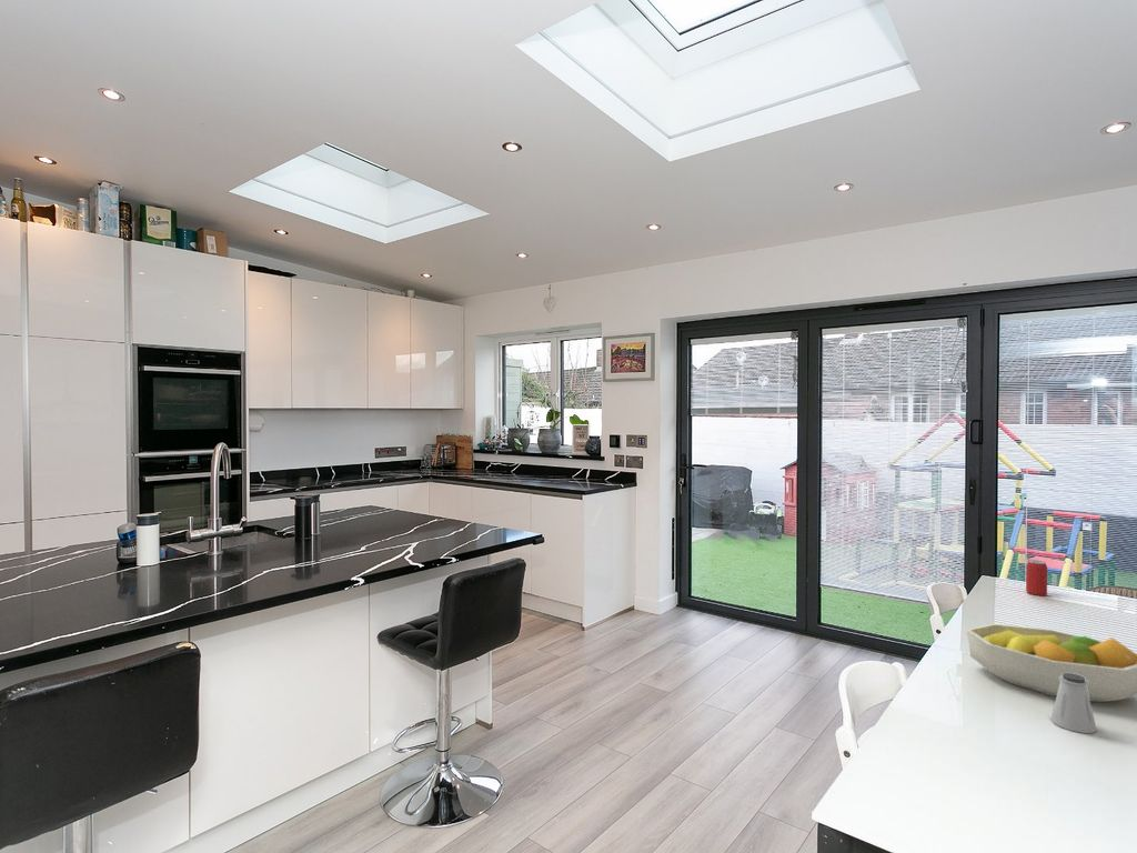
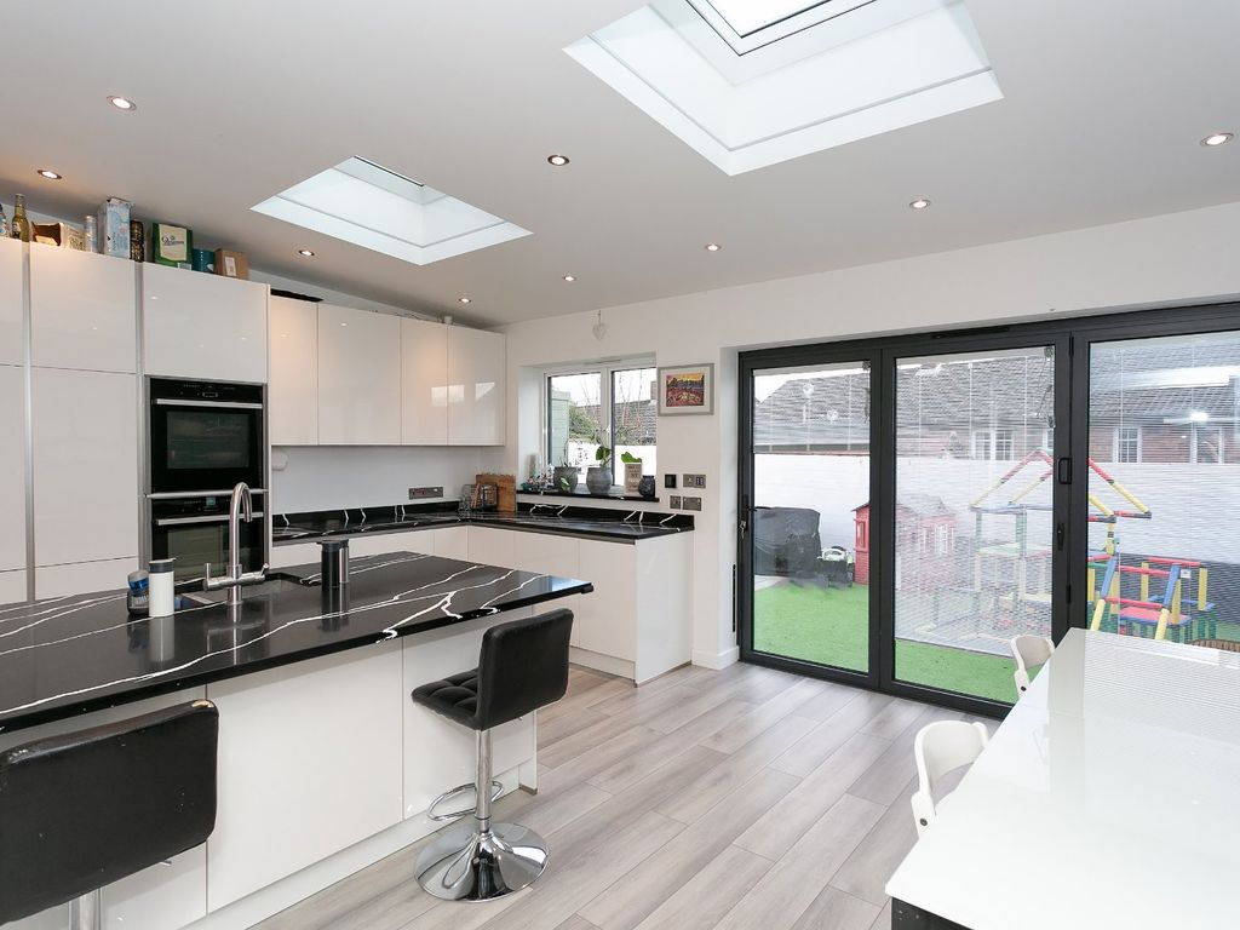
- fruit bowl (1052, 654)
- saltshaker (1073, 700)
- beverage can (1036, 576)
